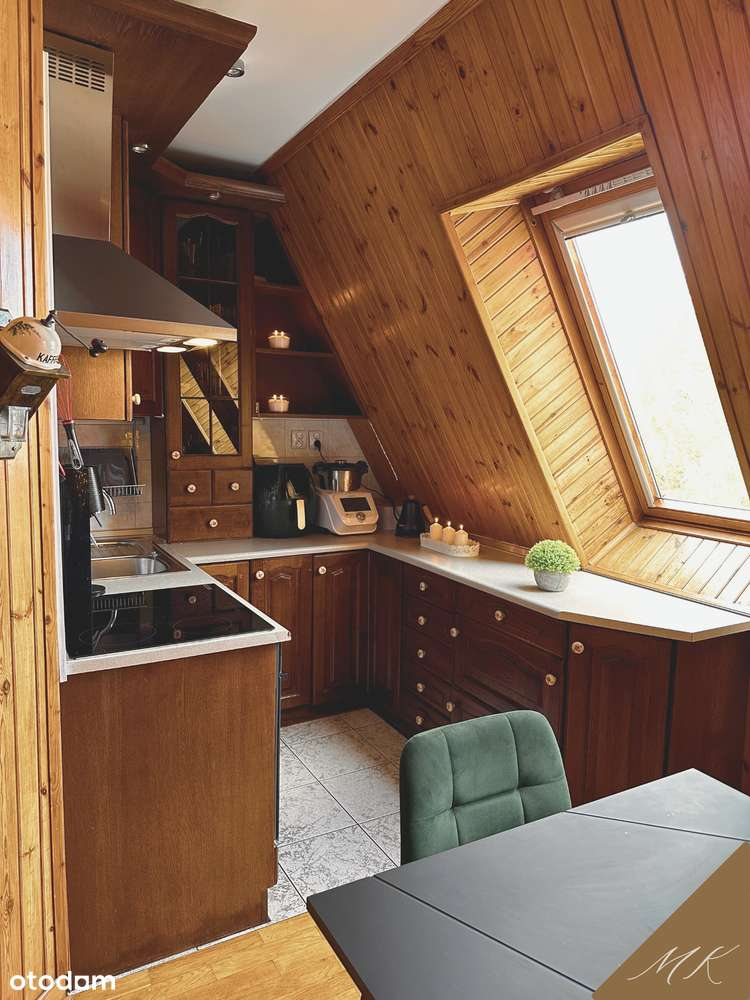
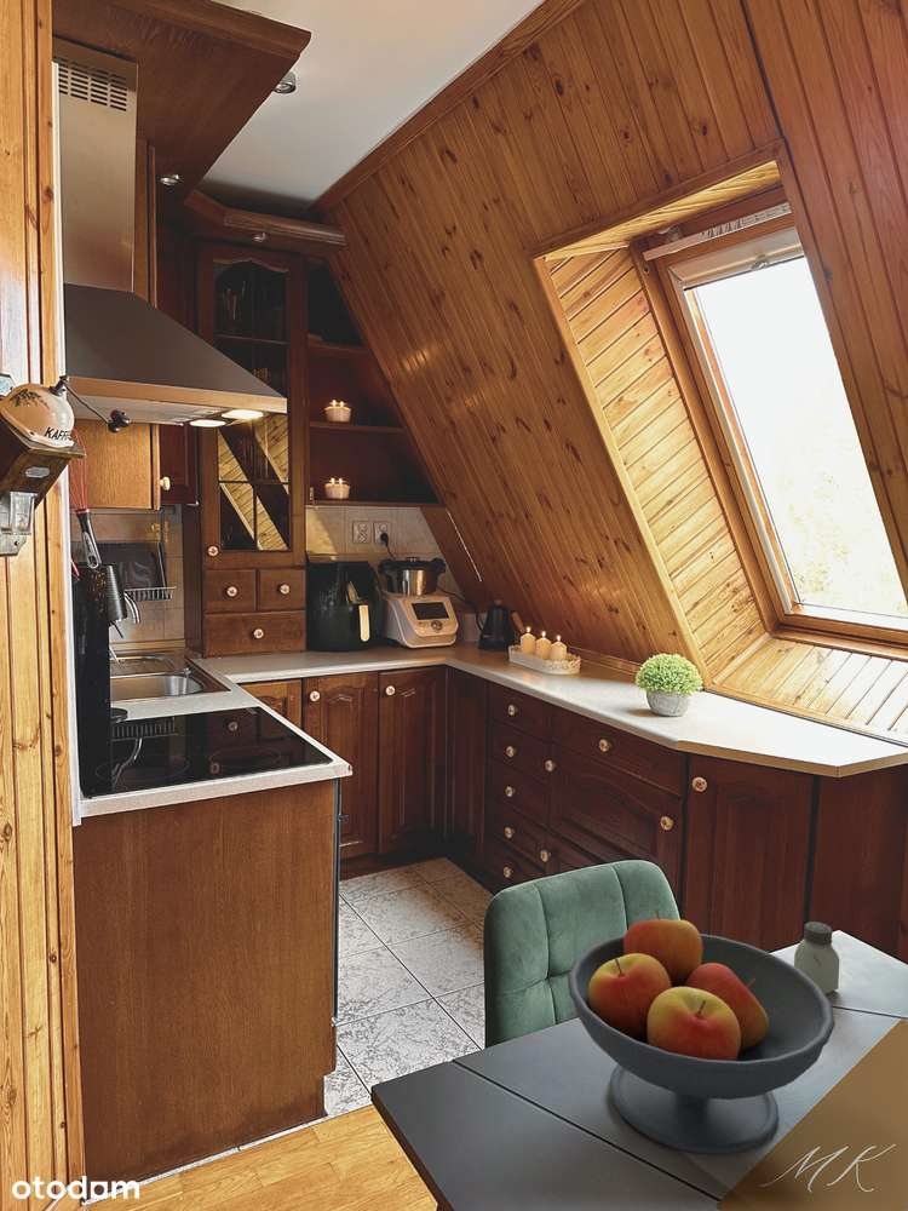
+ fruit bowl (694, 1023)
+ saltshaker (816, 957)
